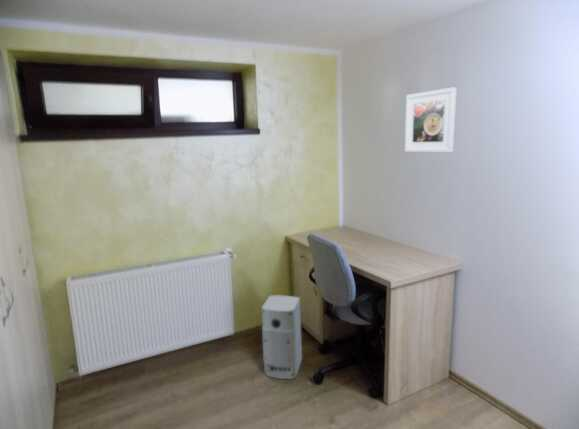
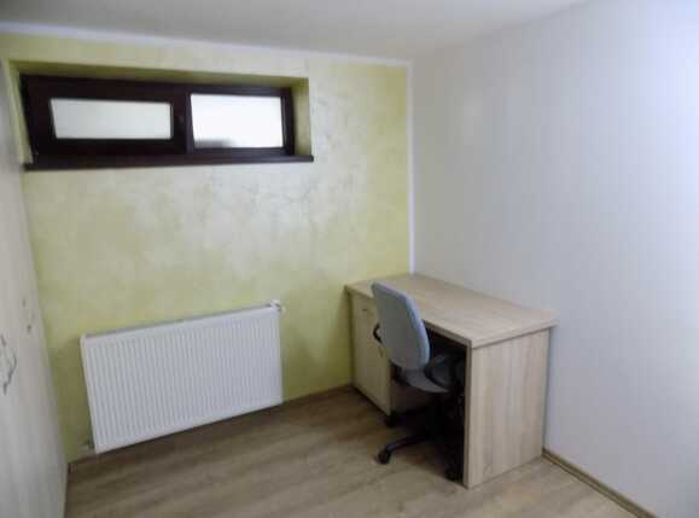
- air purifier (282, 335)
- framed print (428, 122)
